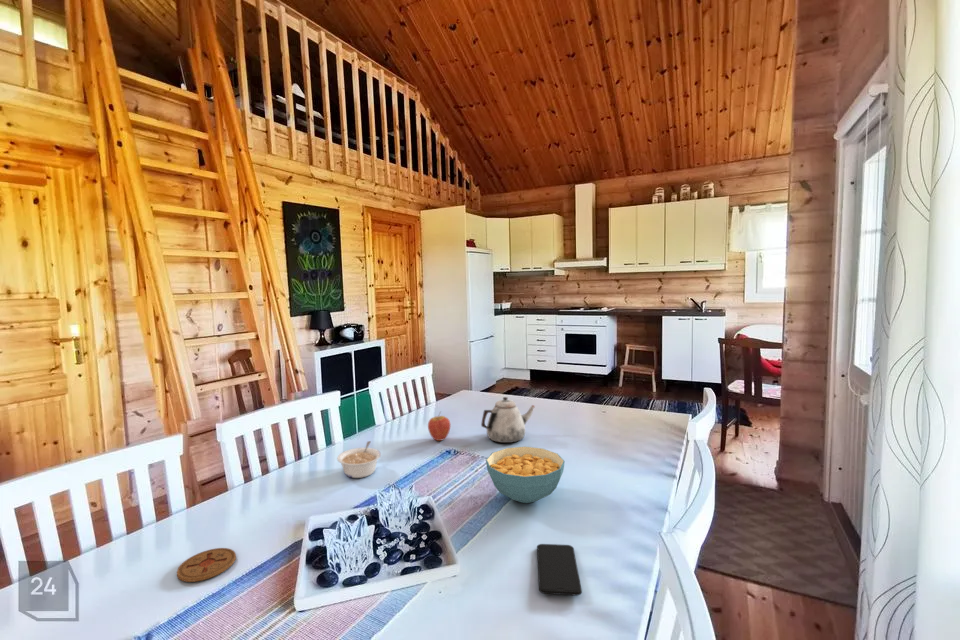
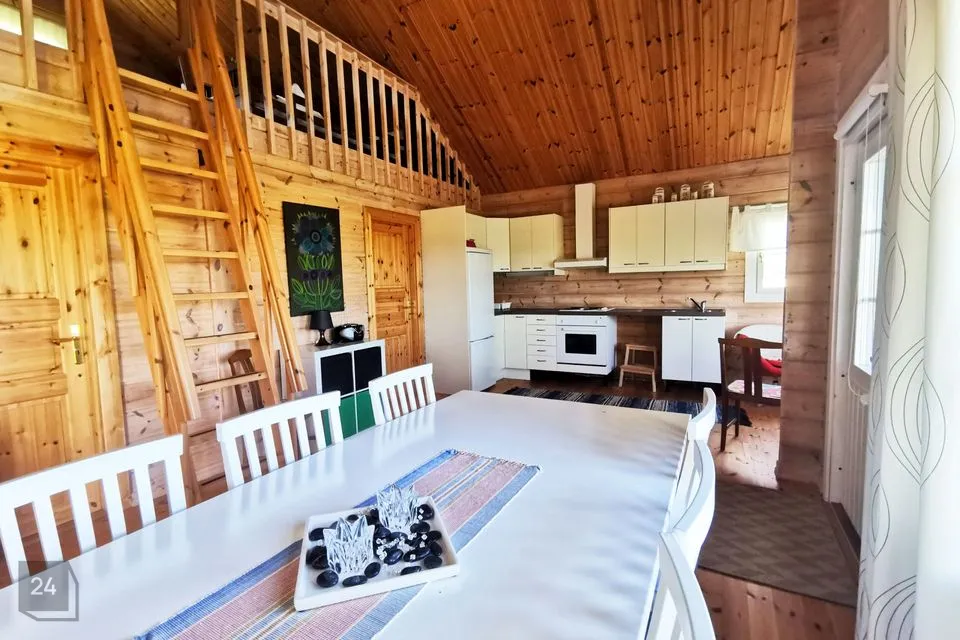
- legume (359, 461)
- coaster (207, 563)
- fruit (439, 425)
- cereal bowl (525, 478)
- teapot (509, 417)
- smartphone (557, 567)
